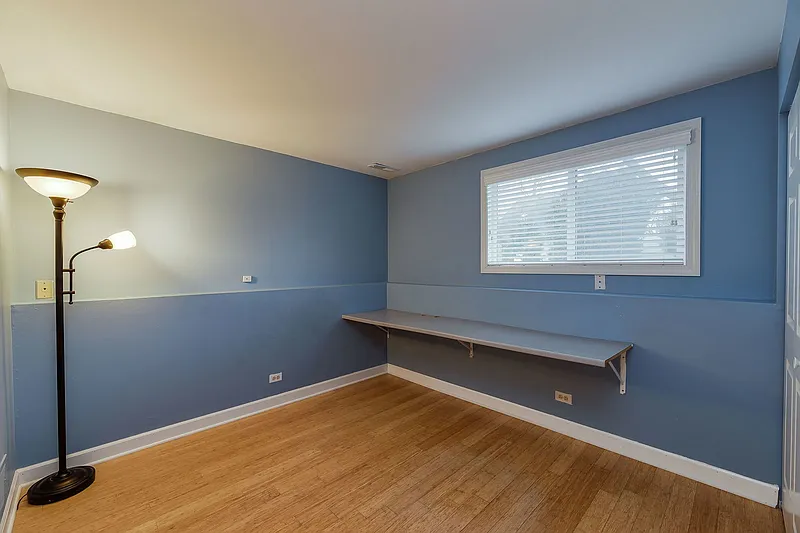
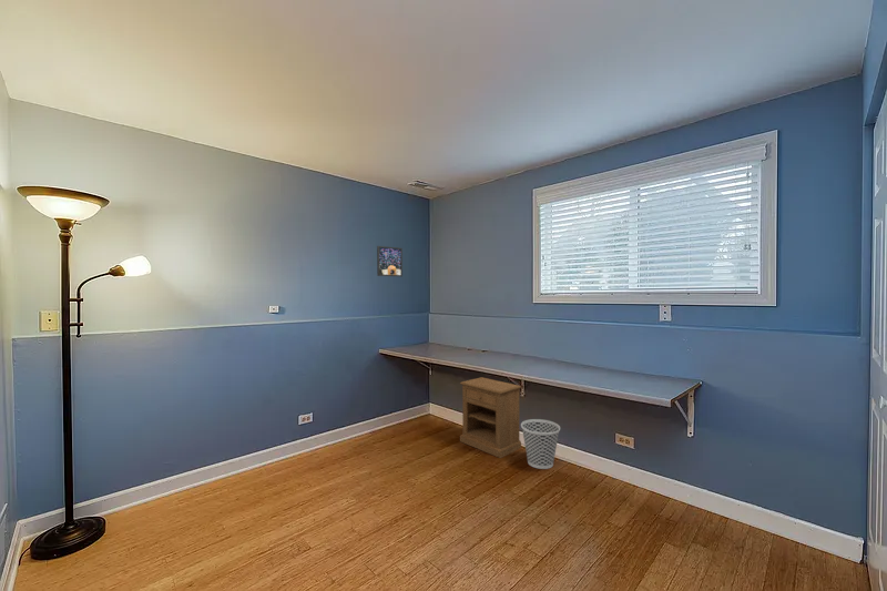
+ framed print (389, 262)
+ nightstand (489, 414)
+ wastebasket (540, 444)
